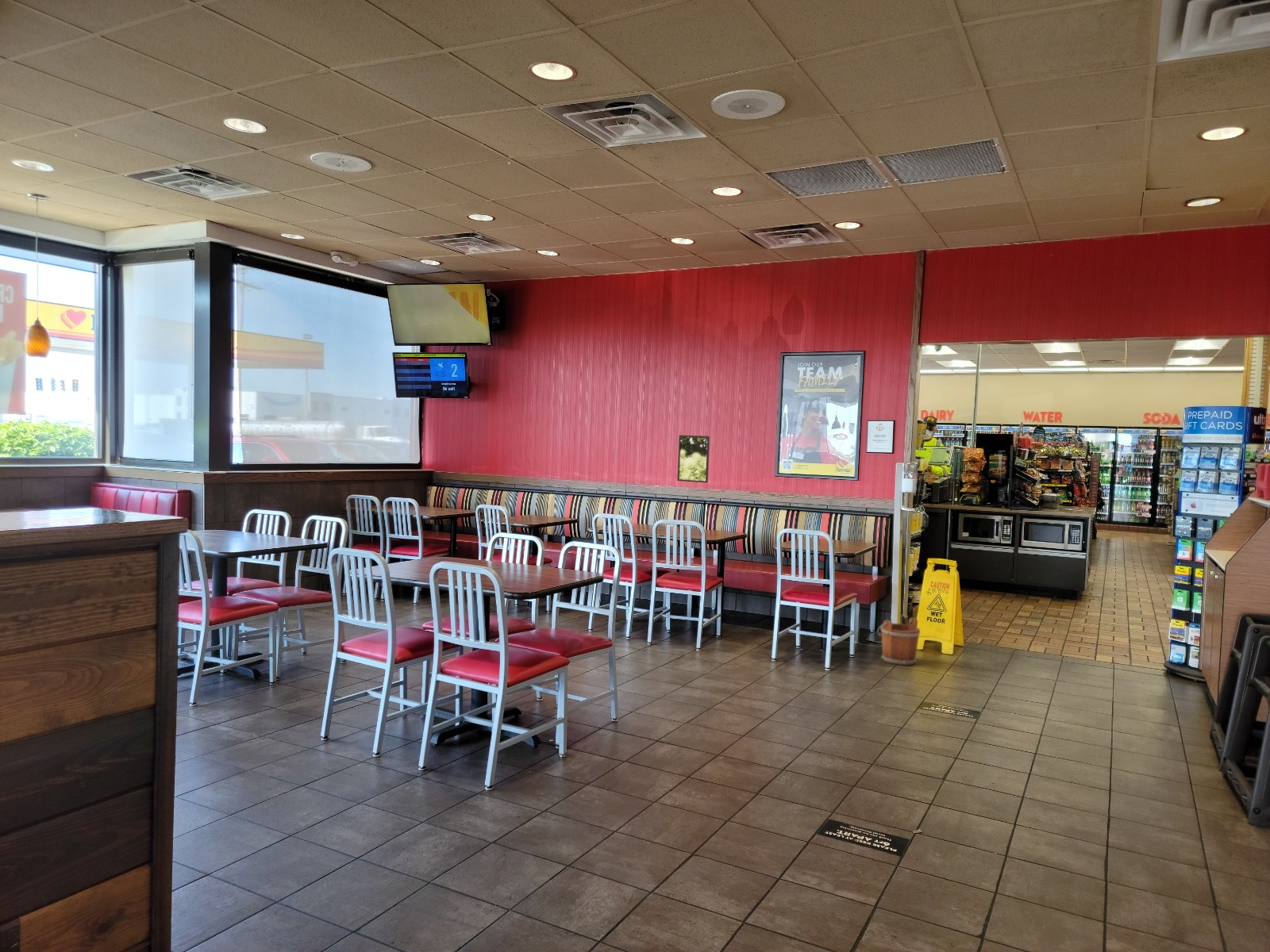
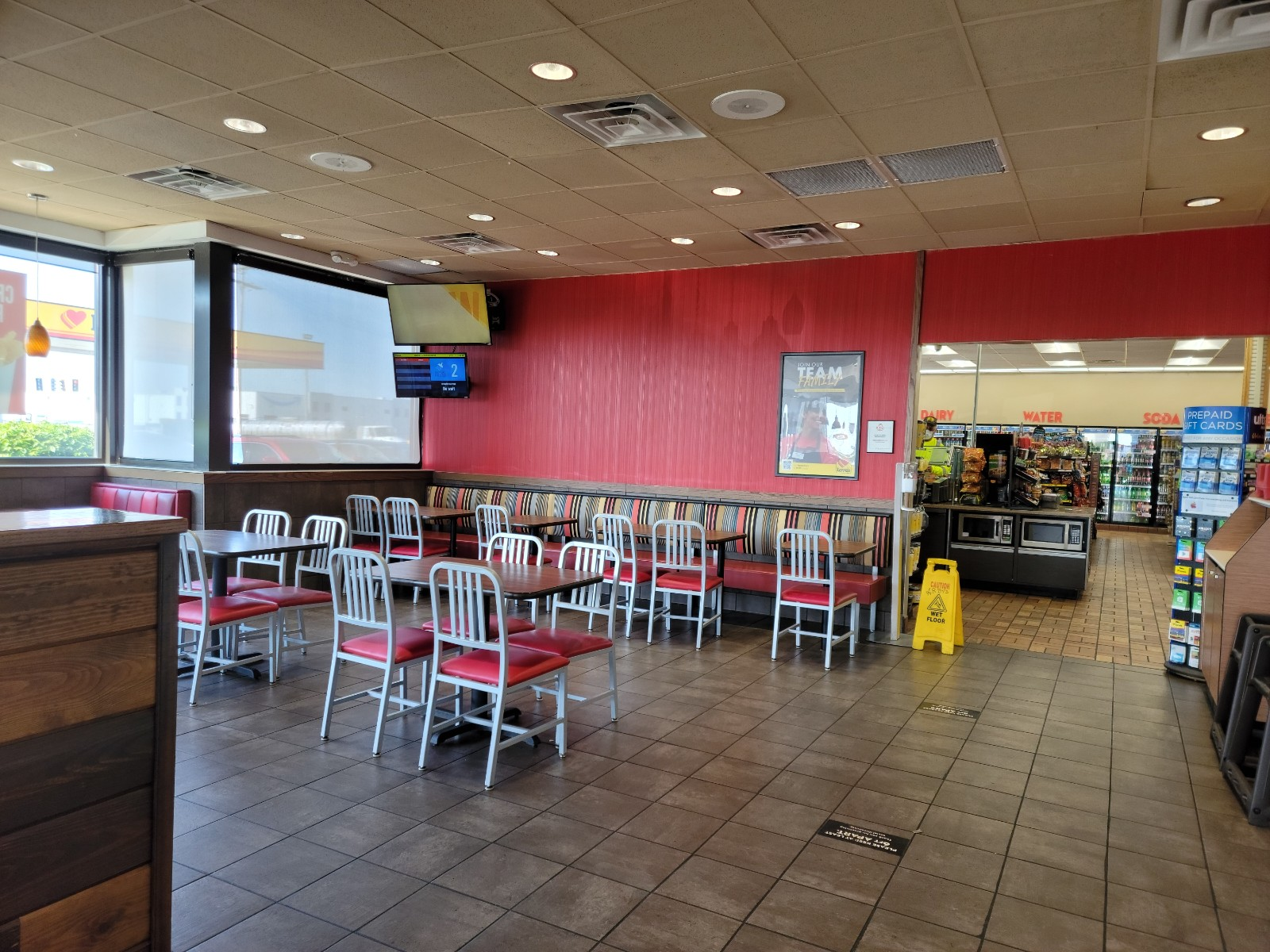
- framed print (693, 459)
- bucket (898, 639)
